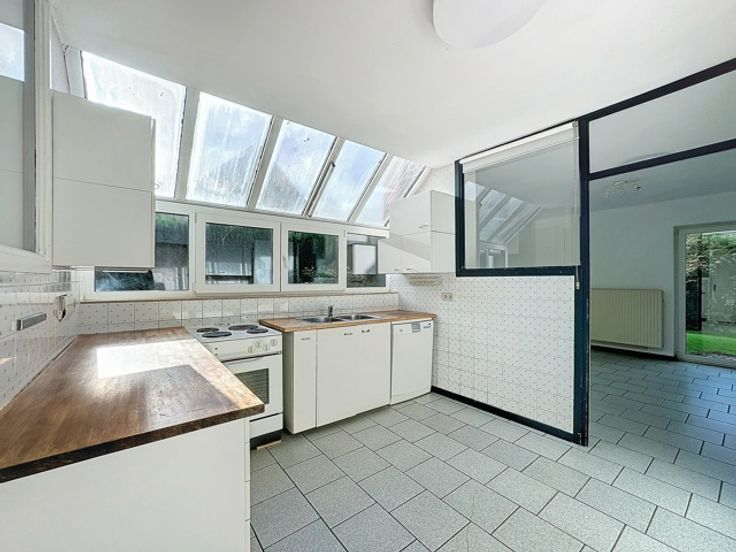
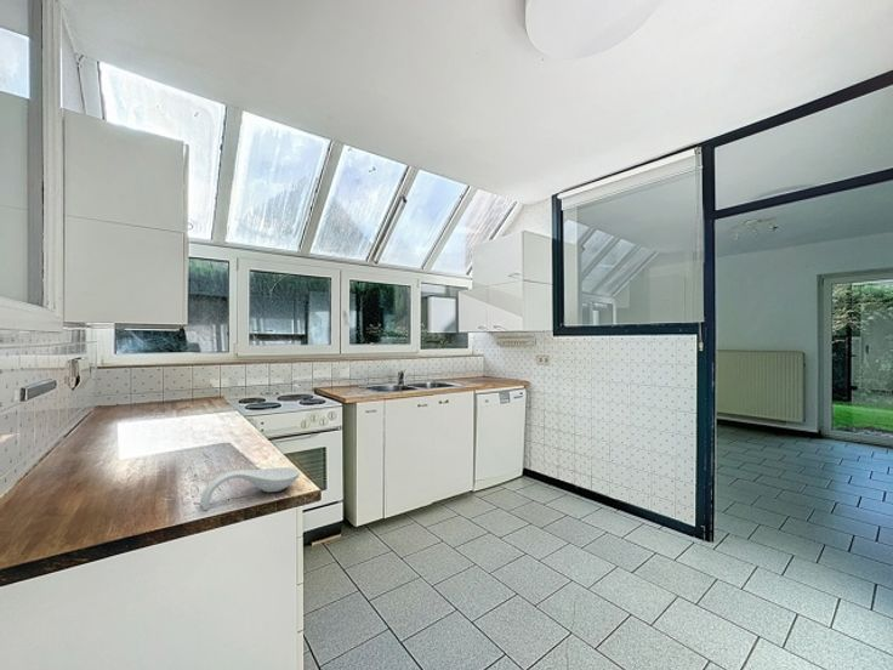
+ spoon rest (254, 481)
